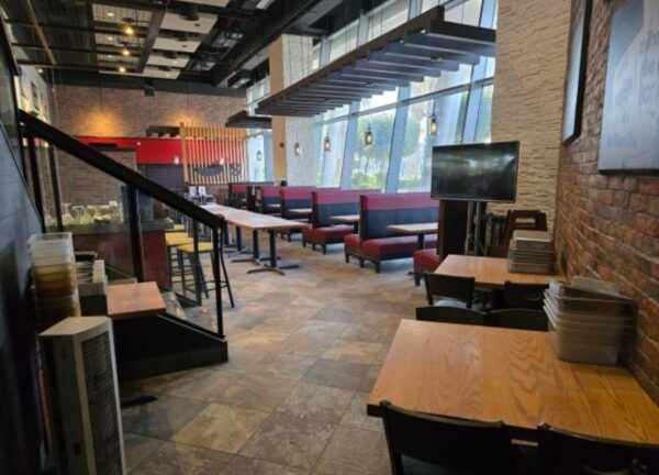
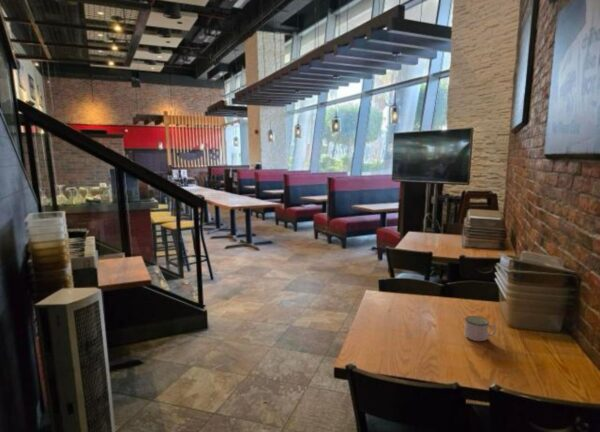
+ mug (480, 329)
